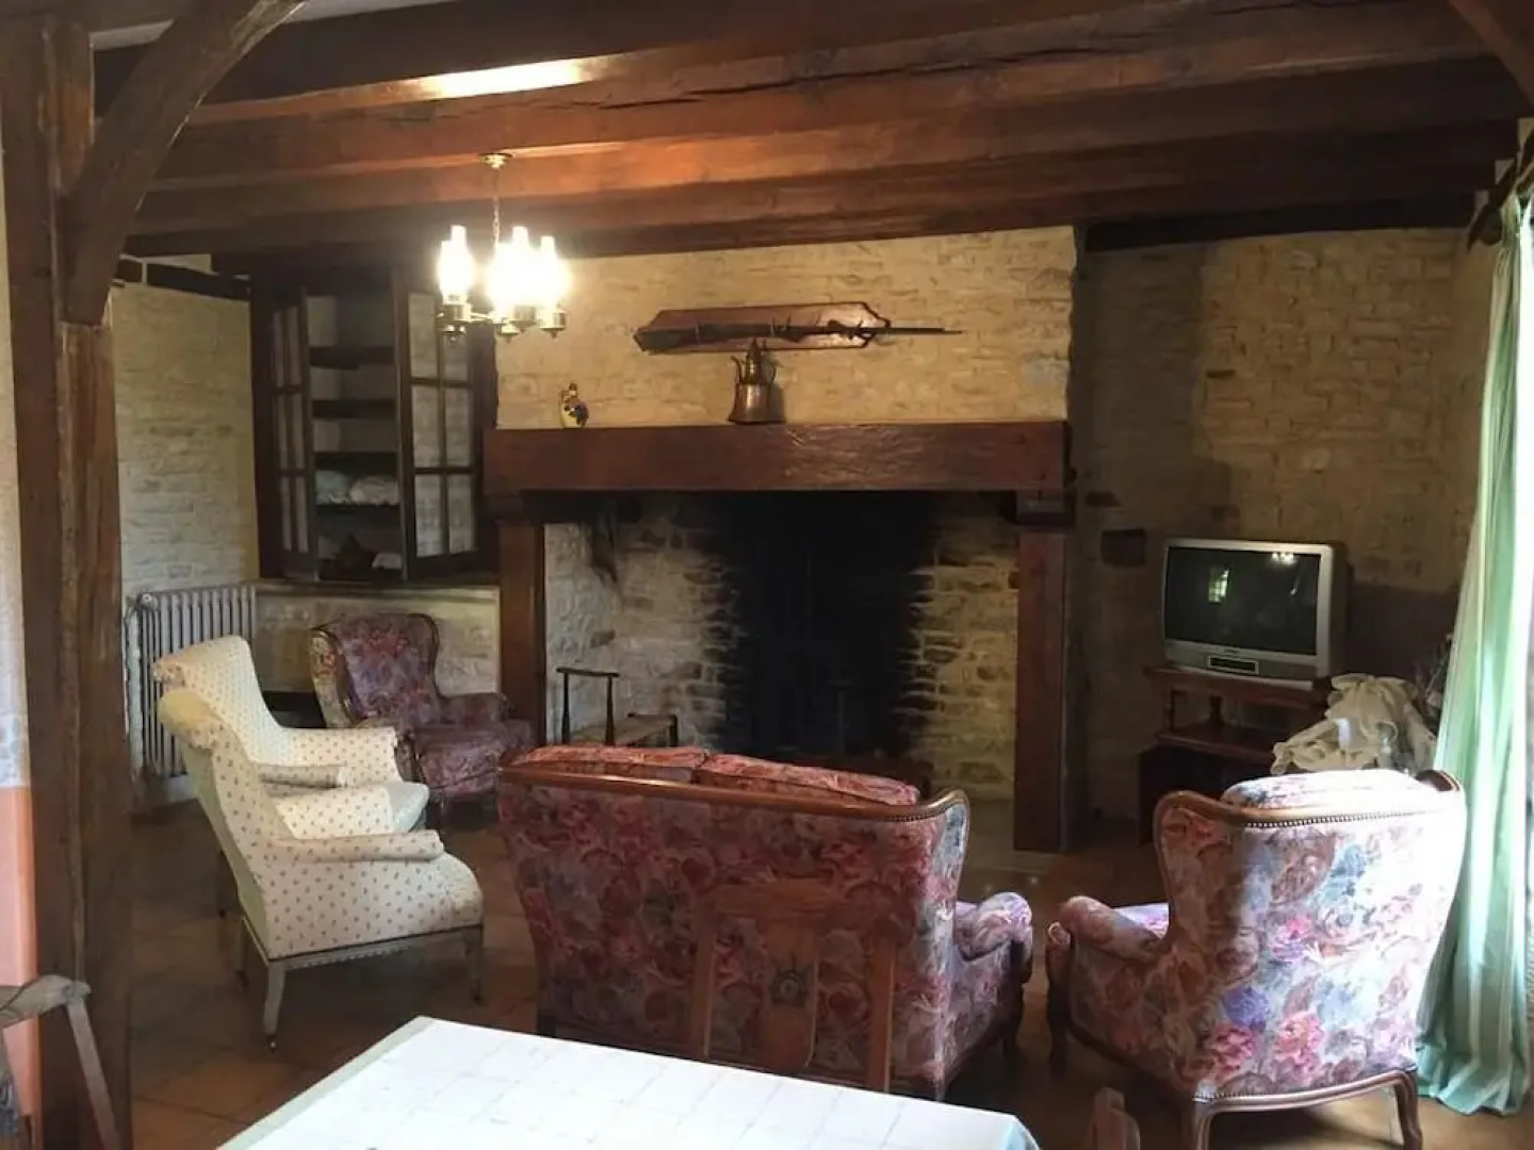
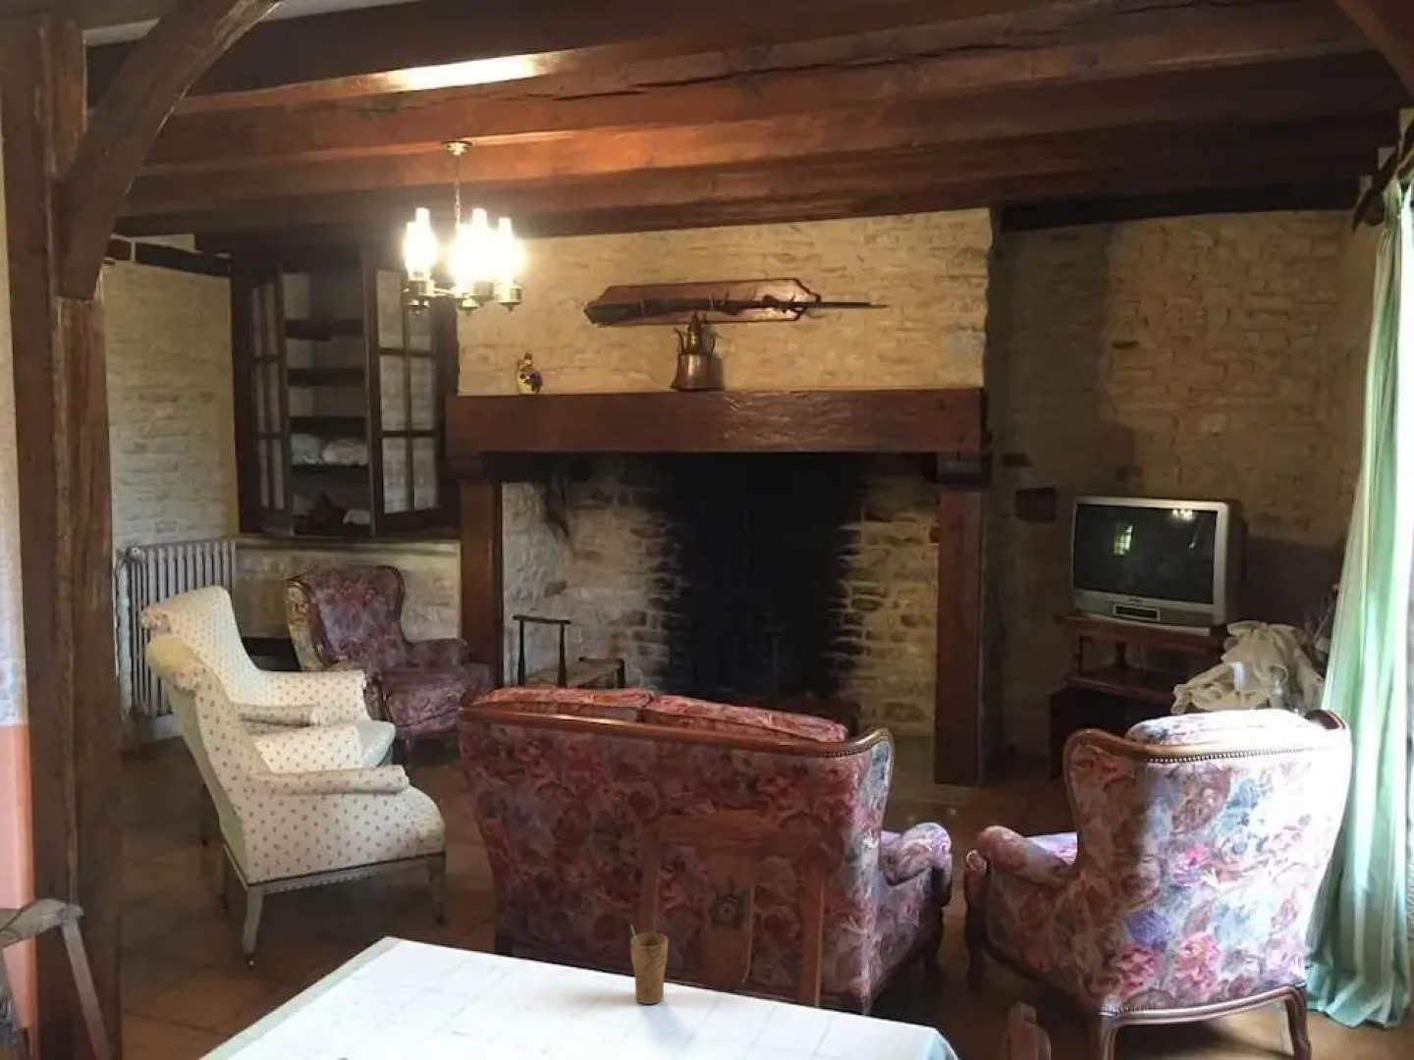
+ cup (649, 961)
